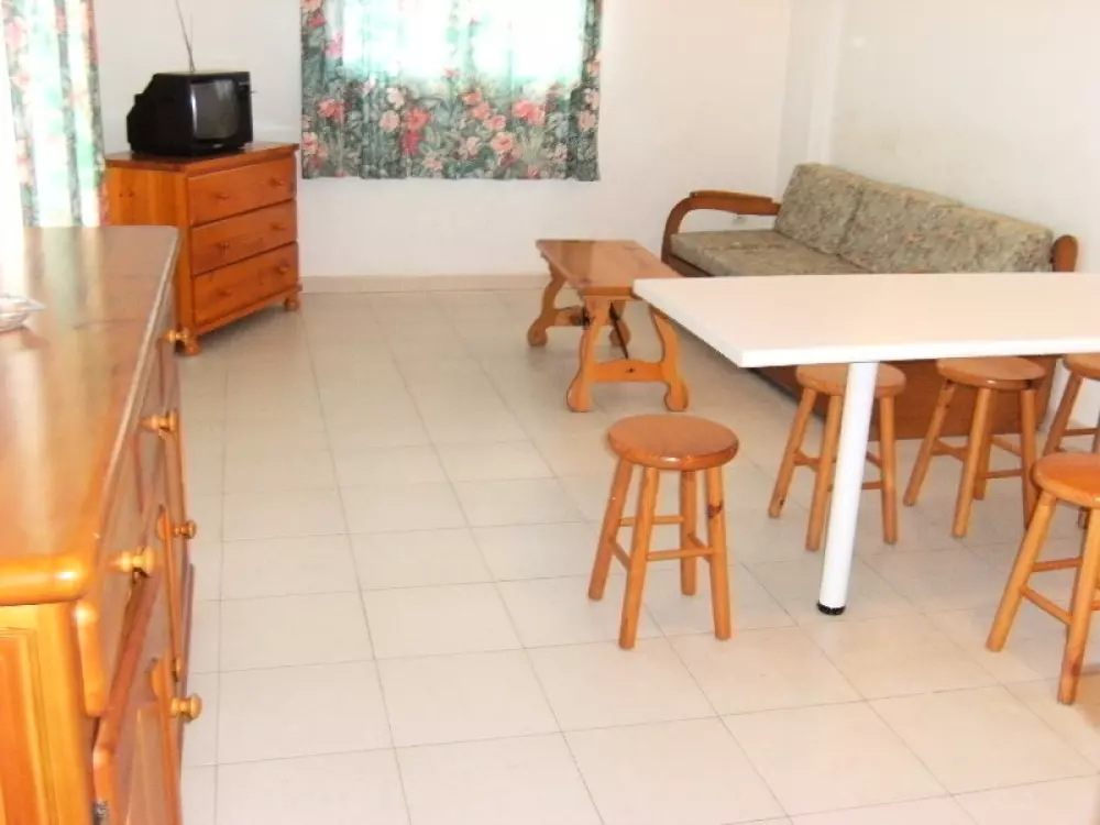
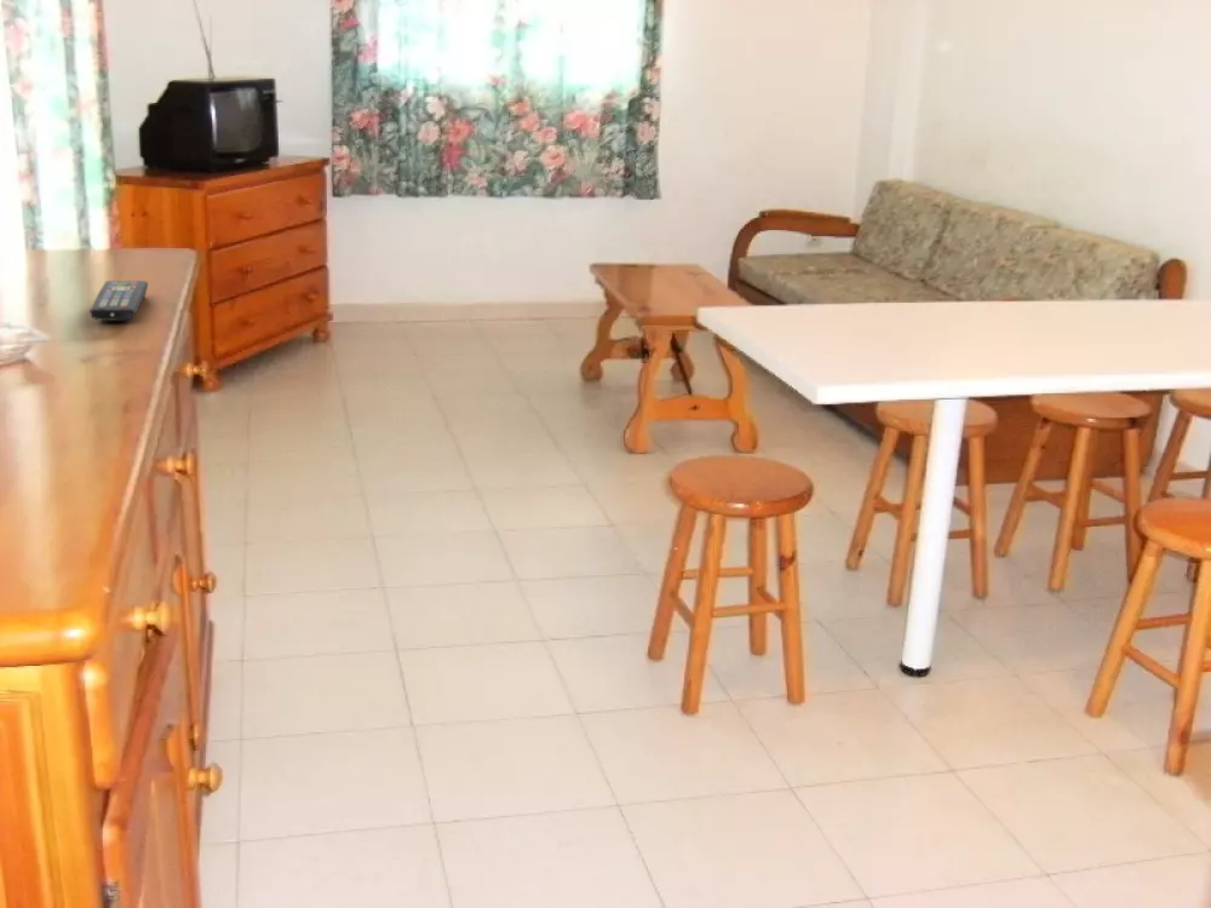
+ remote control (120, 299)
